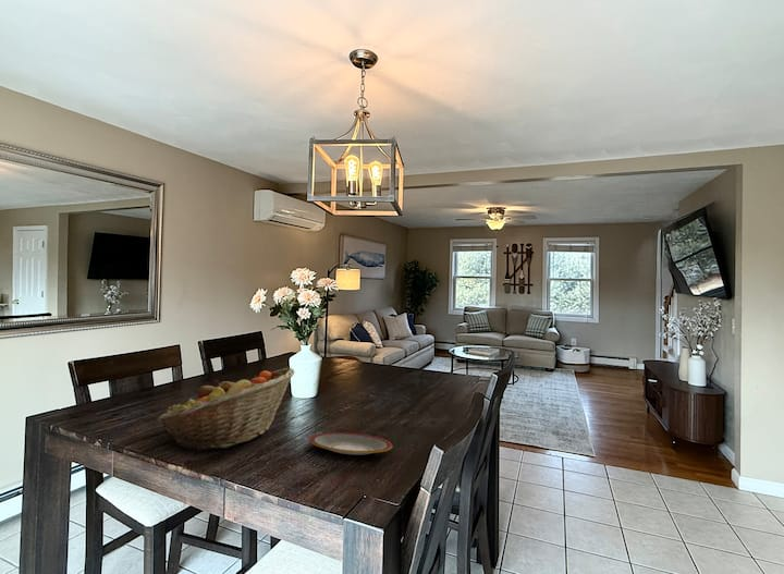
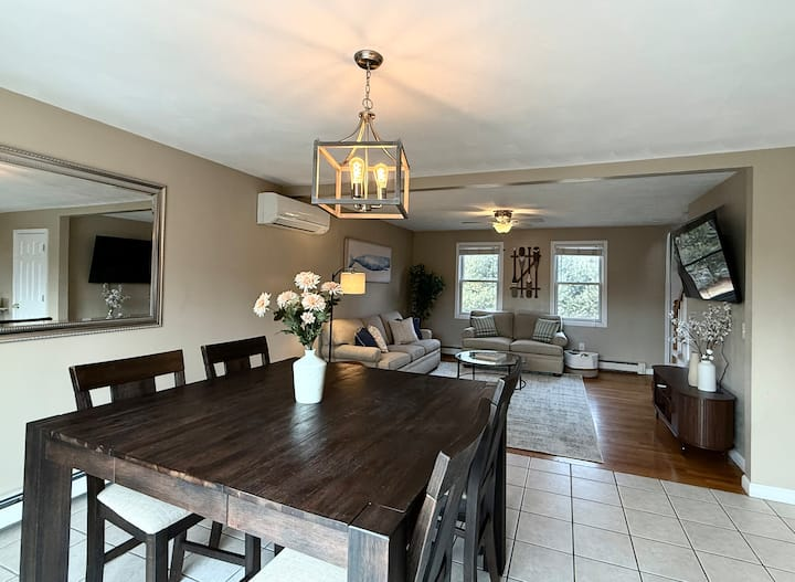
- plate (350, 444)
- fruit basket (233, 402)
